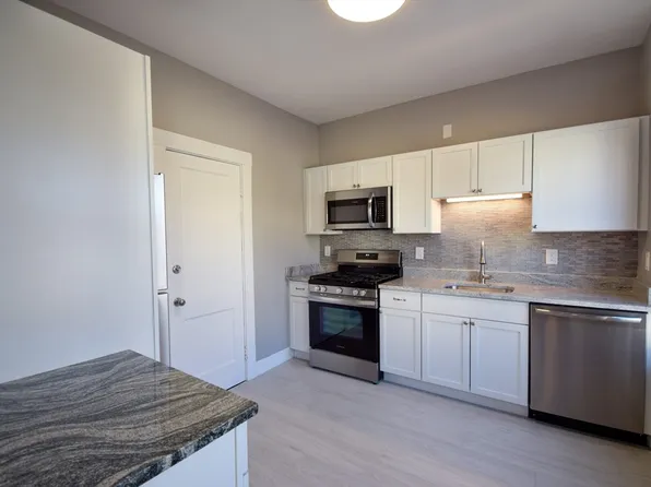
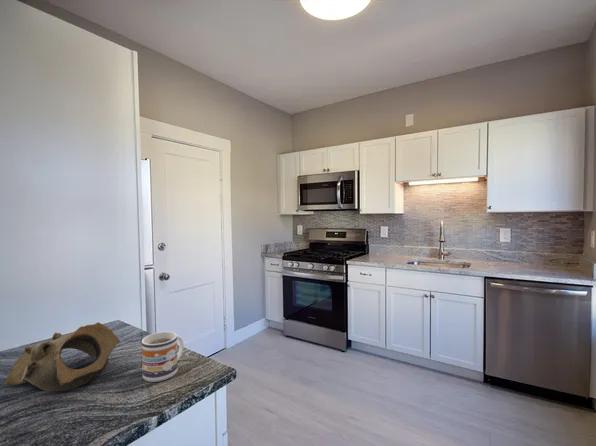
+ decorative bowl (65, 348)
+ mug (164, 354)
